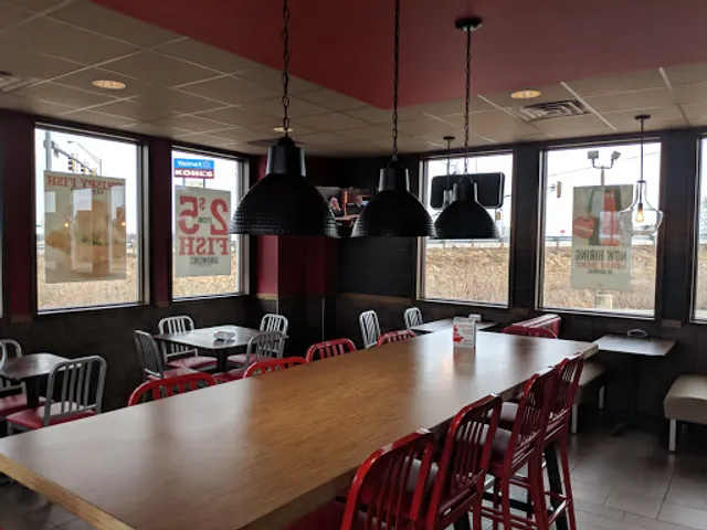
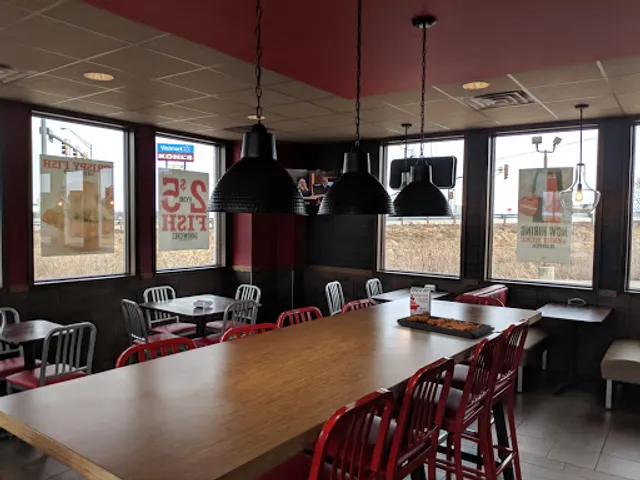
+ food tray (444, 321)
